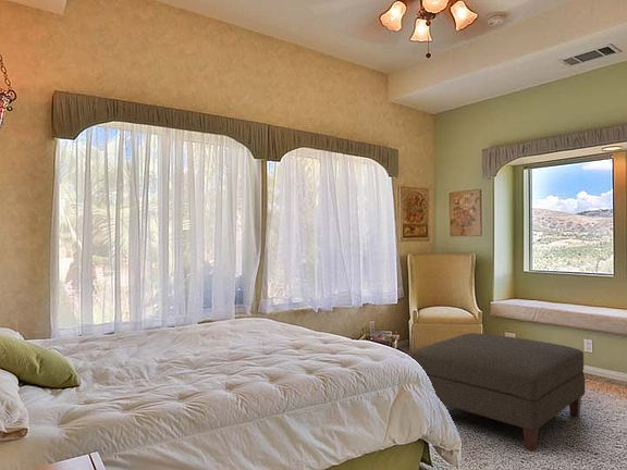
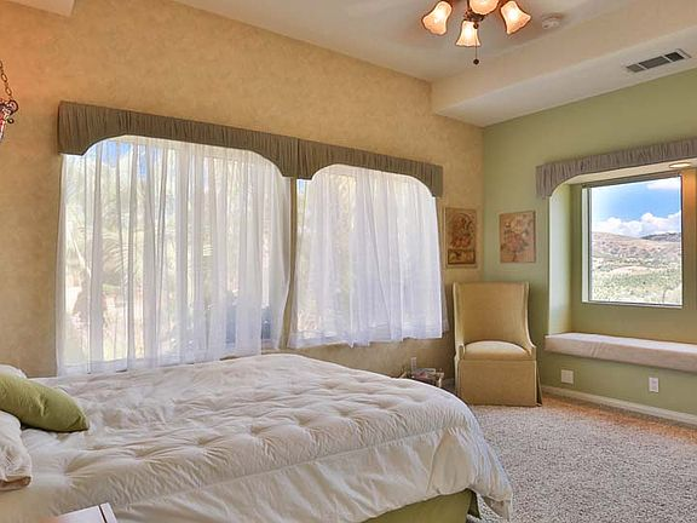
- ottoman (496, 378)
